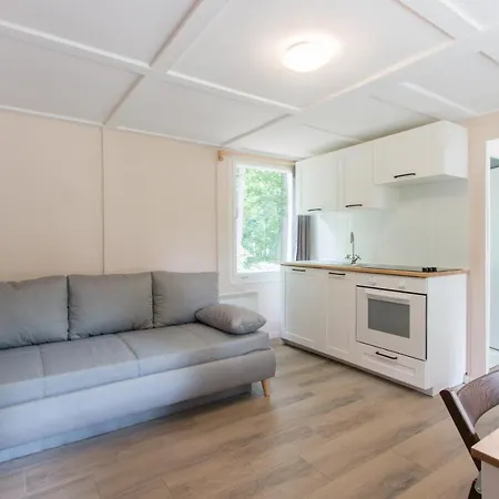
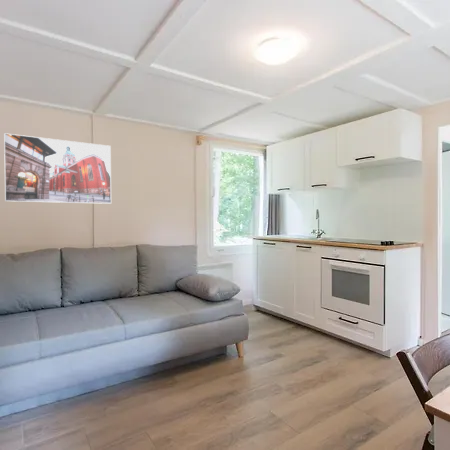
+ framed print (61, 171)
